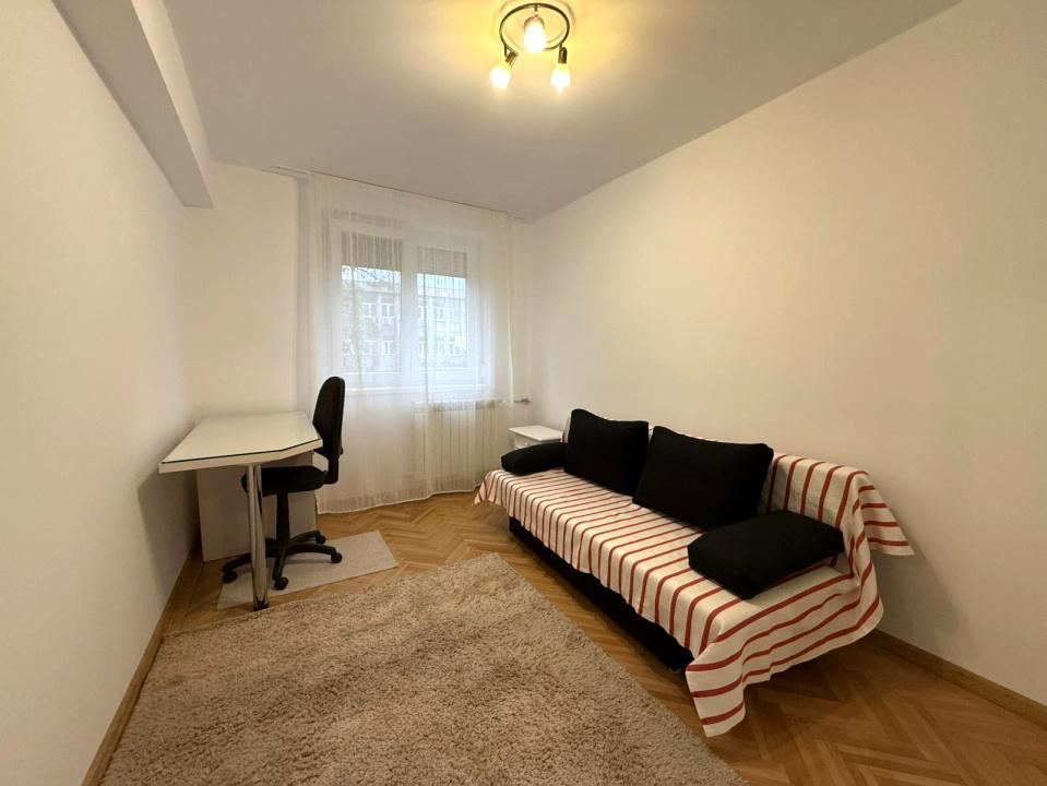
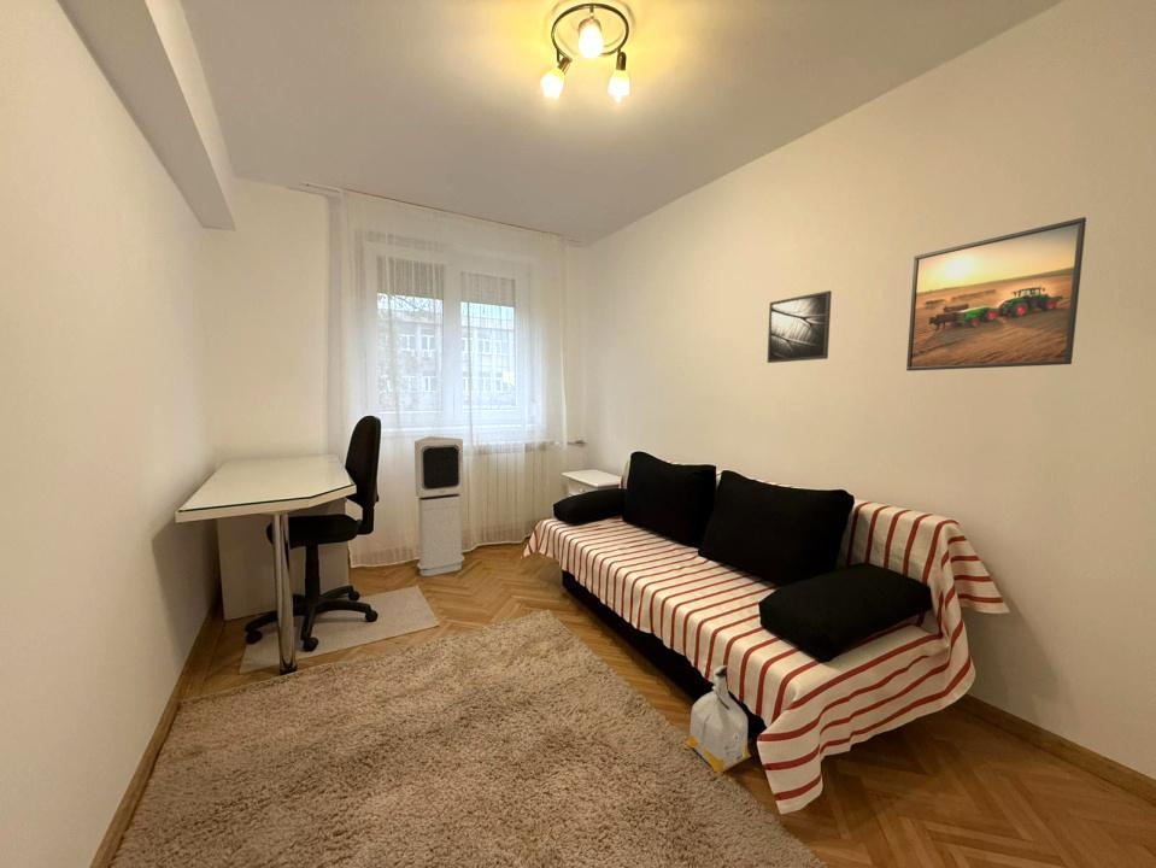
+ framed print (984, 304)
+ air purifier (436, 503)
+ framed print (797, 329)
+ bag (721, 706)
